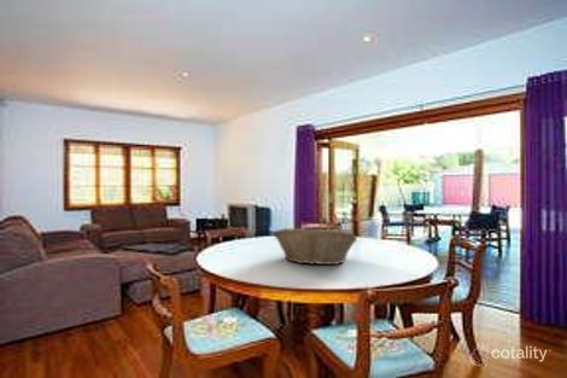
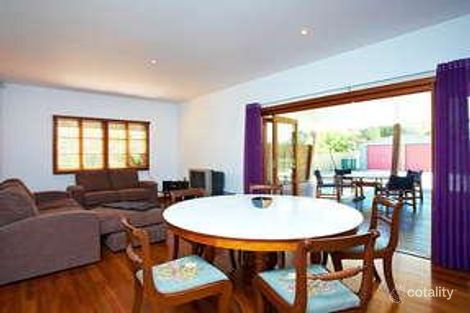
- fruit basket (314, 243)
